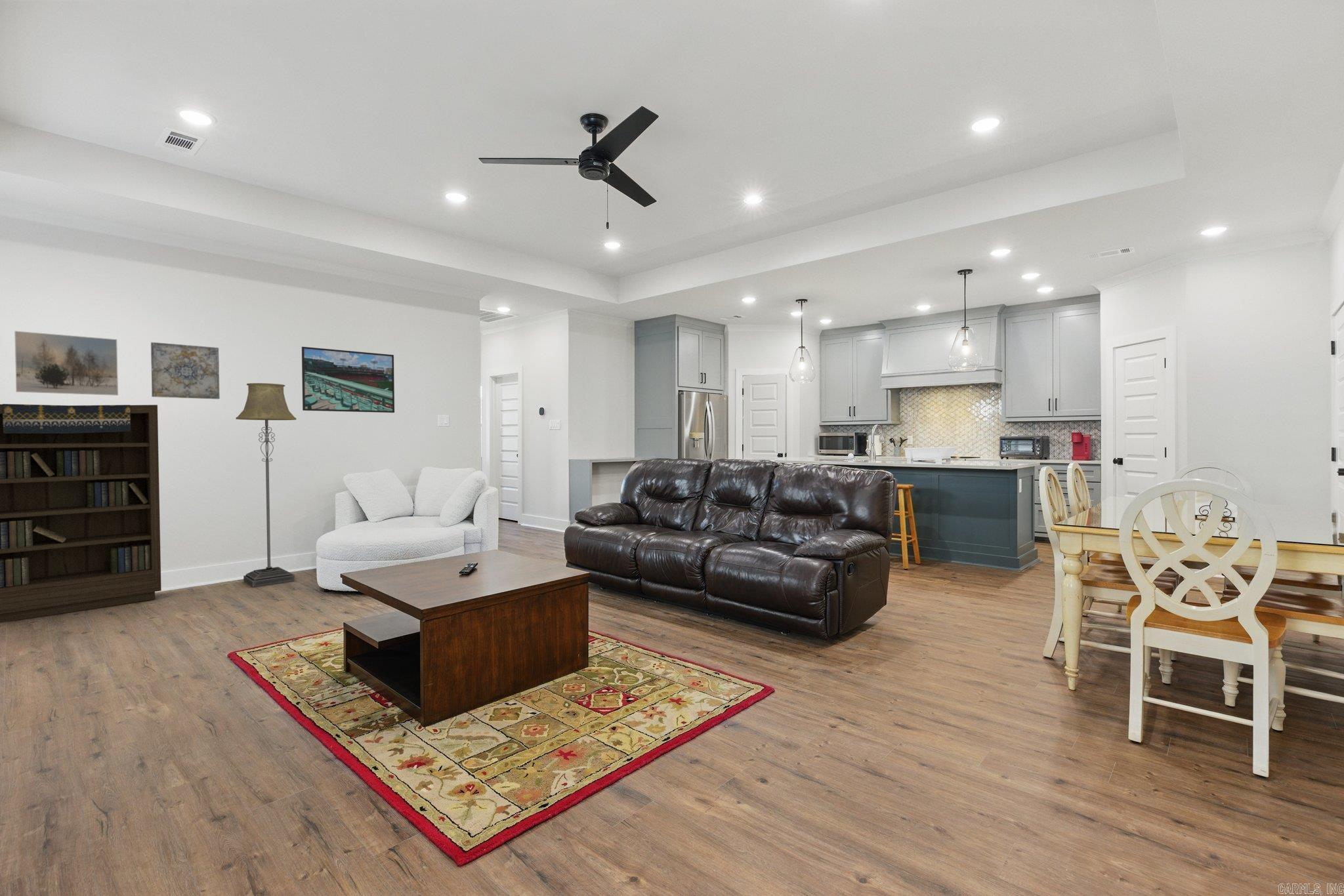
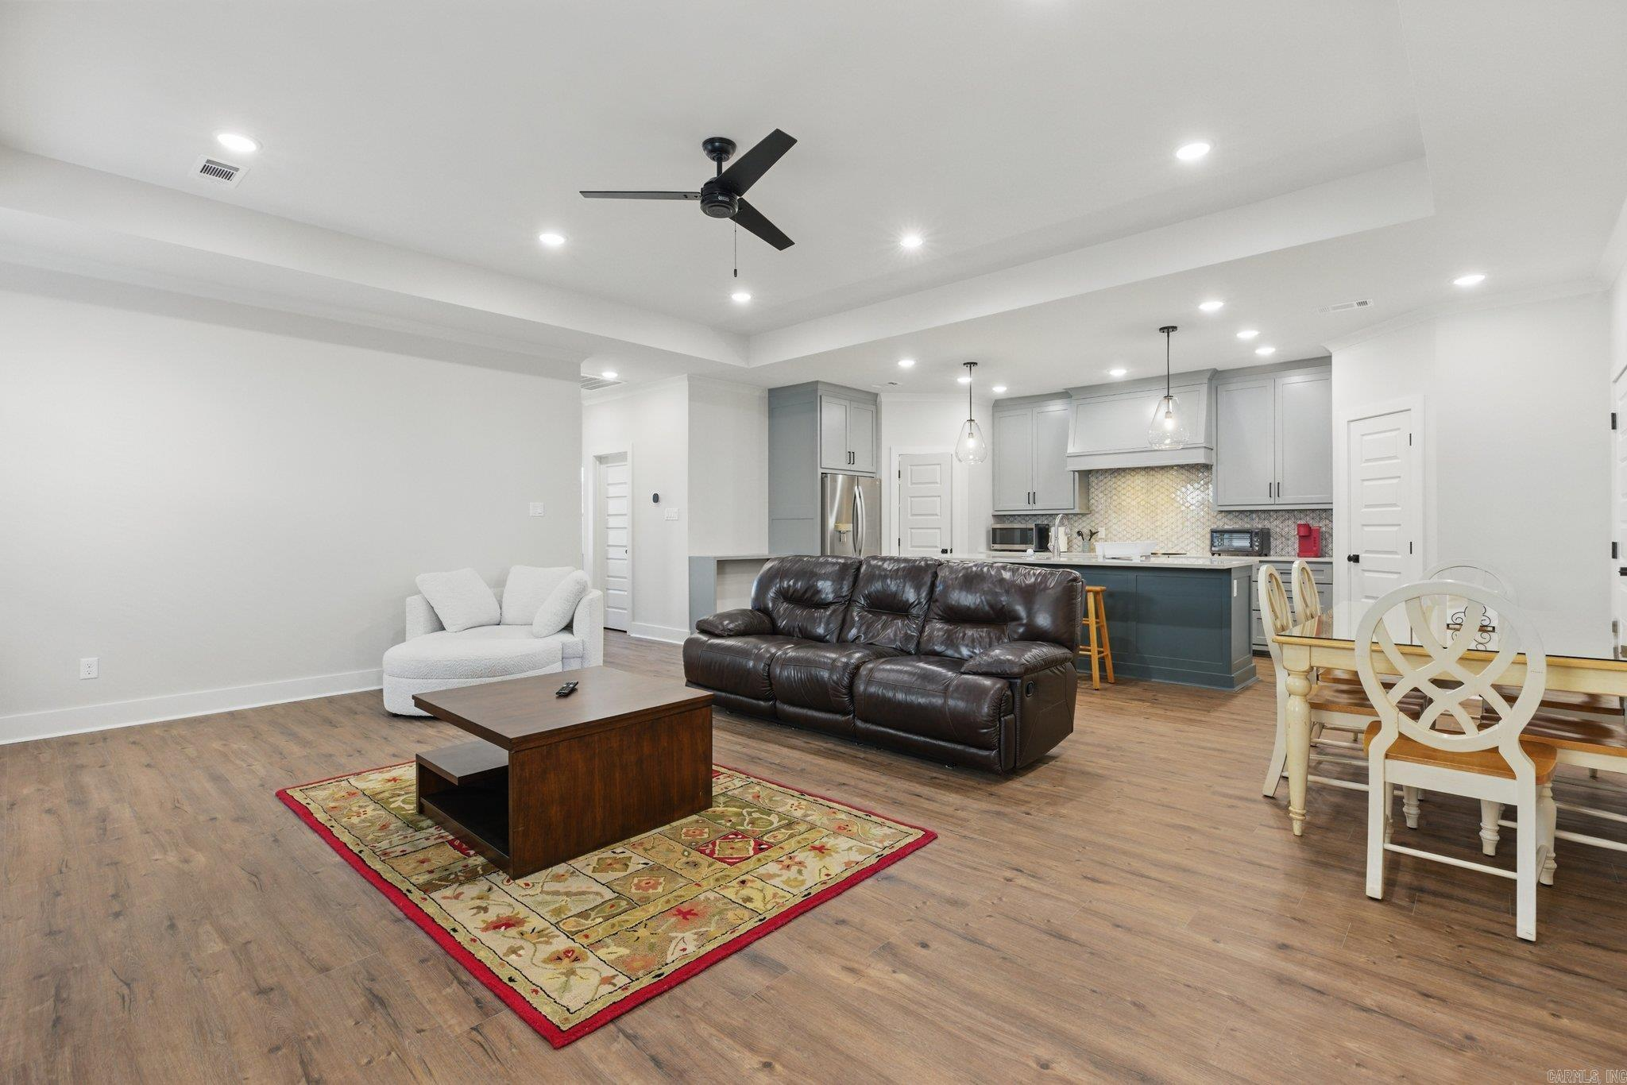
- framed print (68, 364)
- floor lamp (267, 483)
- bookcase (70, 506)
- wall art (186, 371)
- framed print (350, 381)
